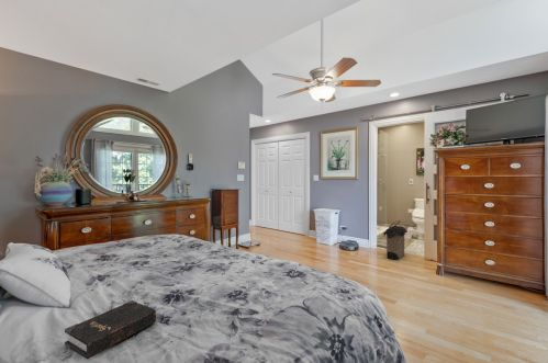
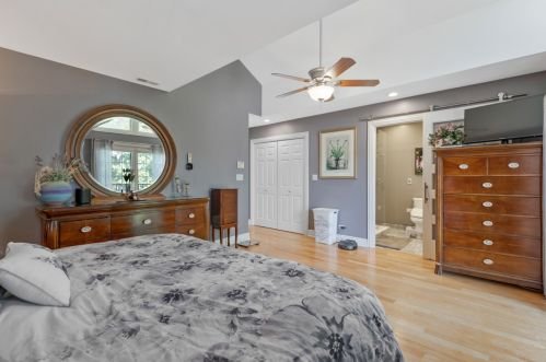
- hardback book (113, 326)
- laundry hamper (394, 237)
